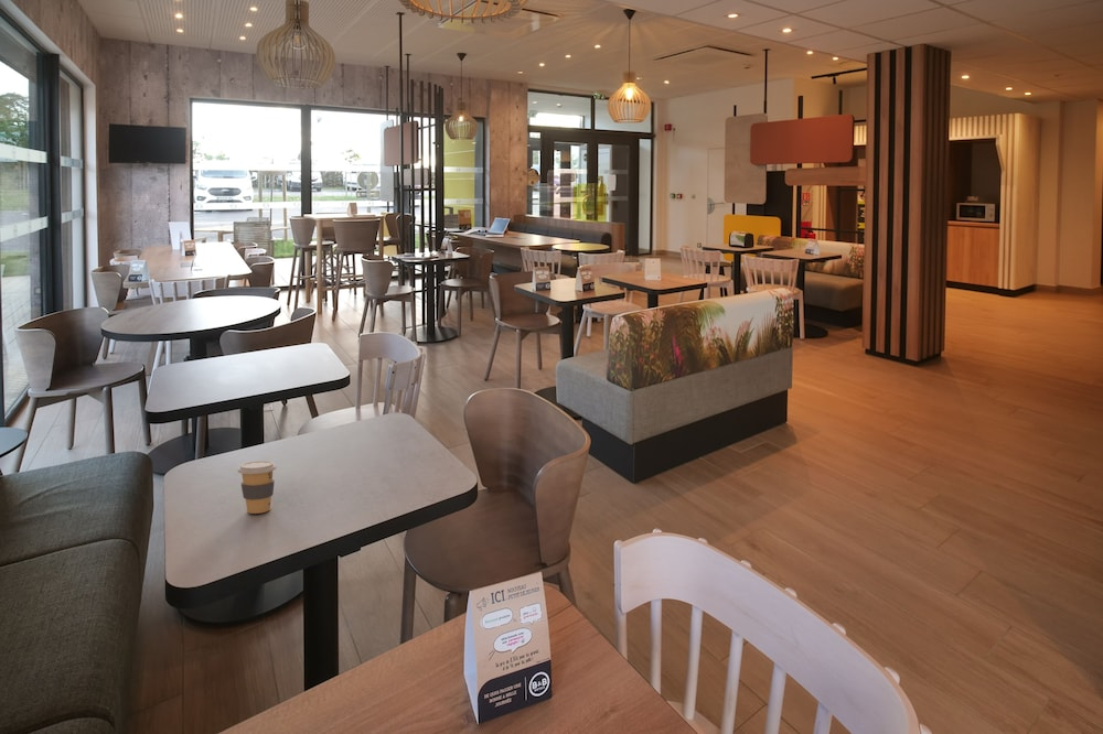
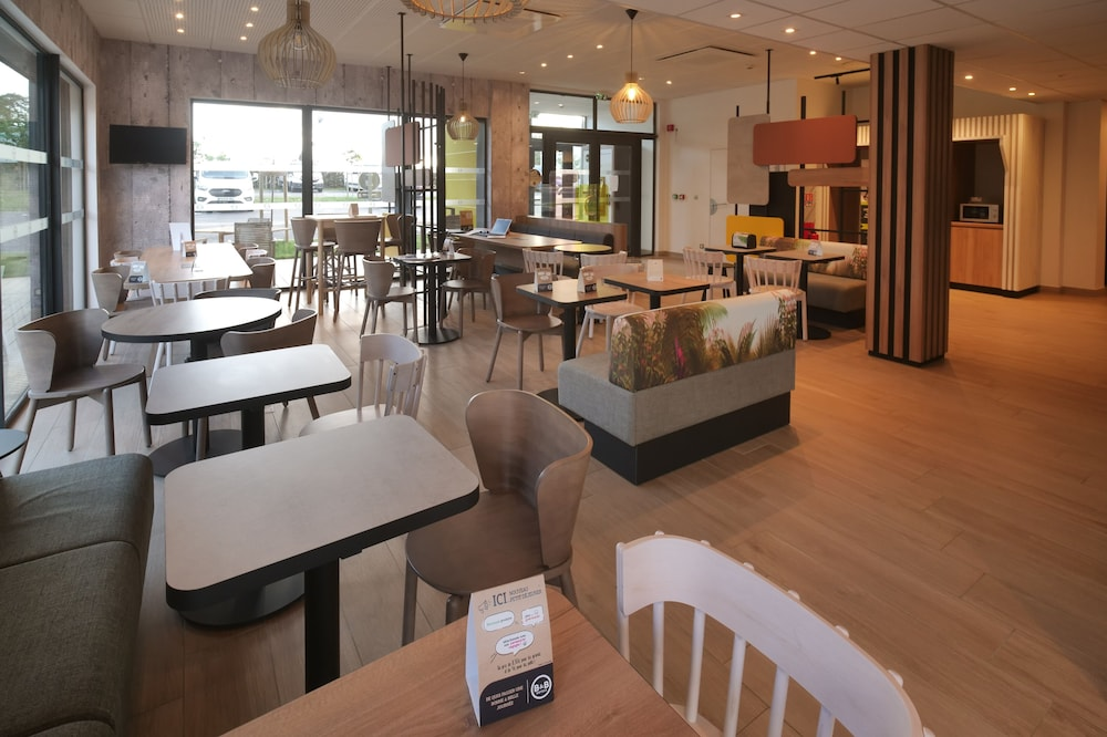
- coffee cup (257, 487)
